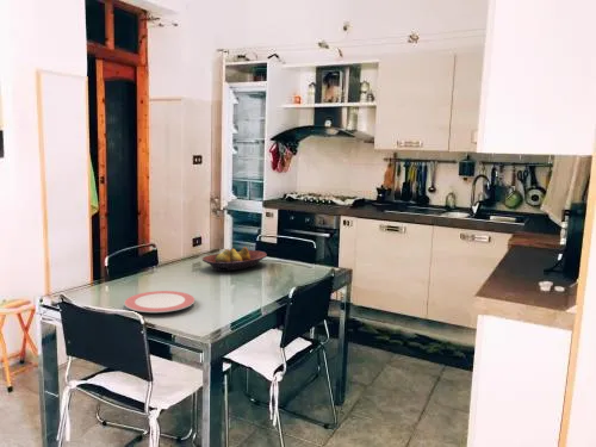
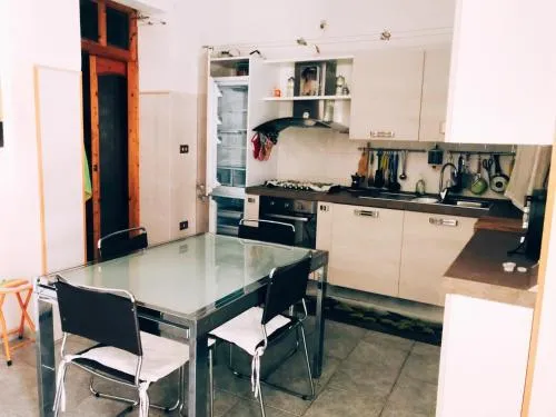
- plate (160, 302)
- fruit bowl (235, 256)
